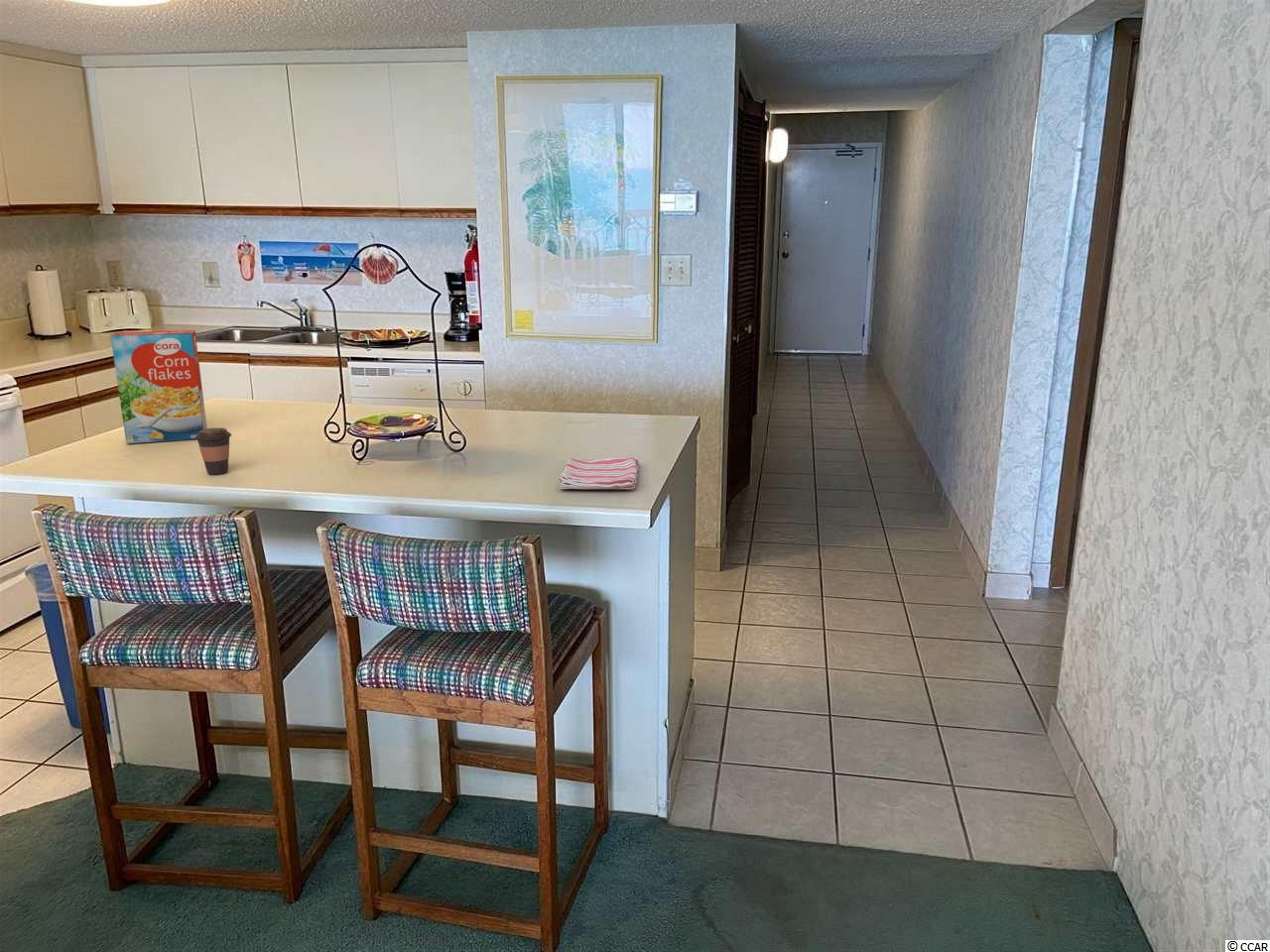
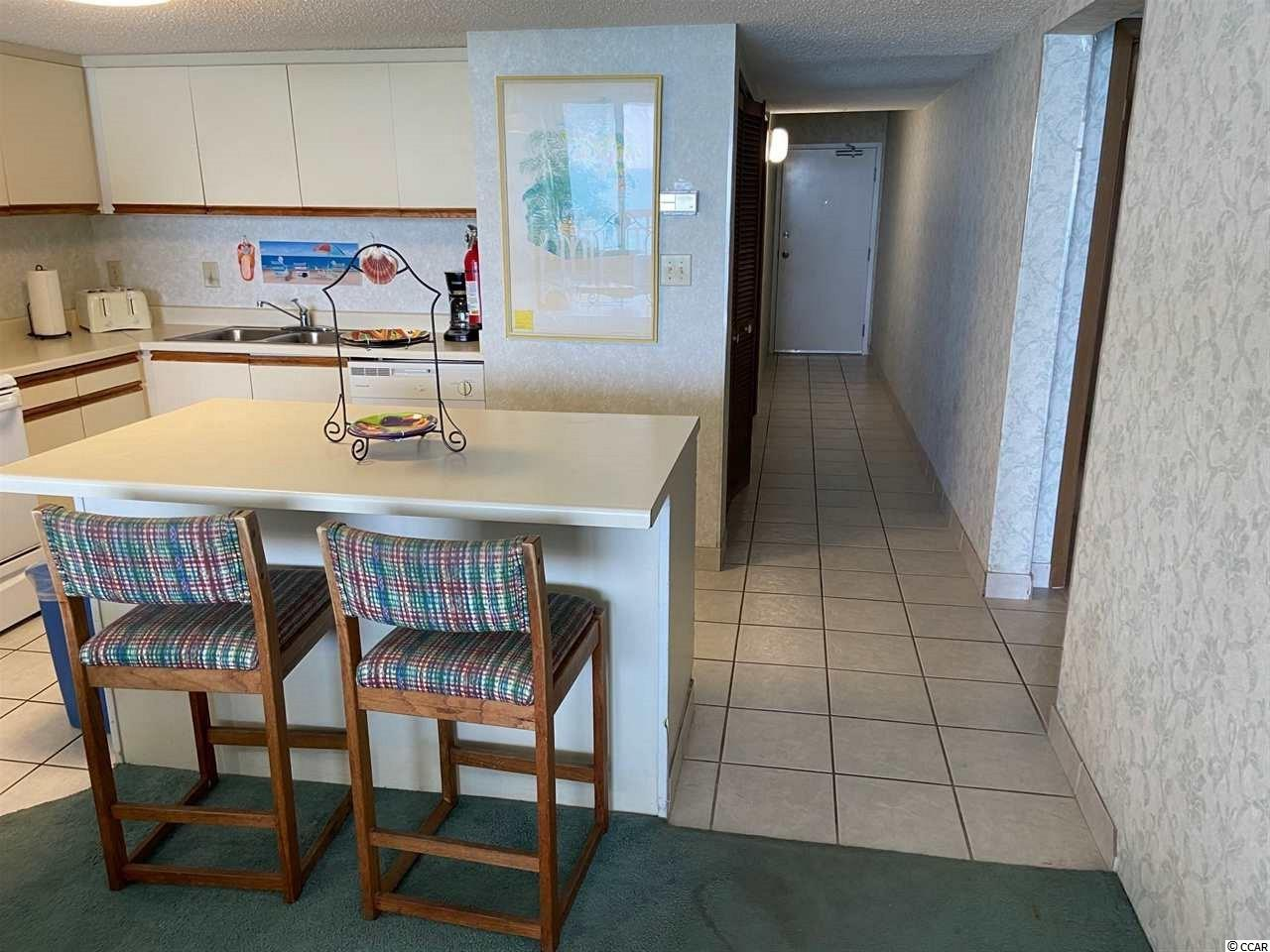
- coffee cup (214, 451)
- dish towel (600, 470)
- cereal box (161, 386)
